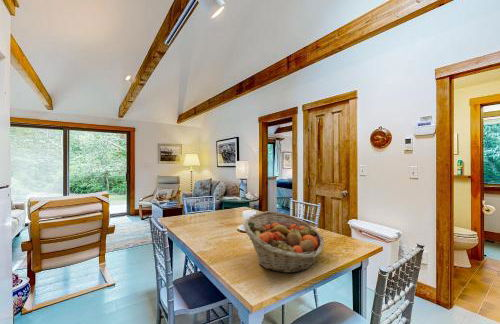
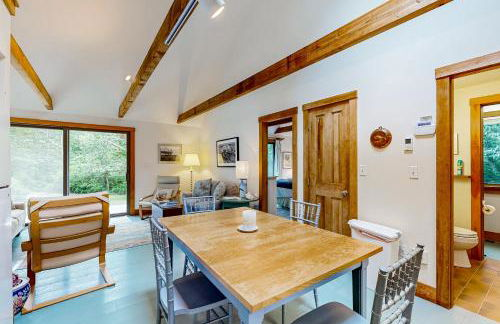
- fruit basket (284, 237)
